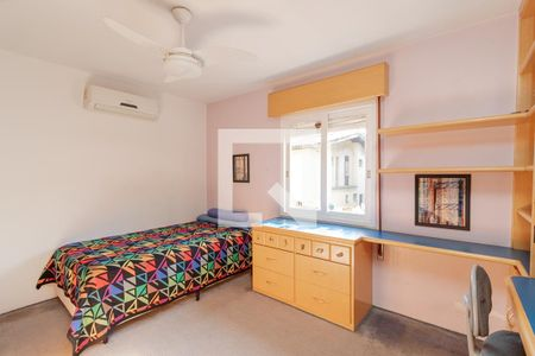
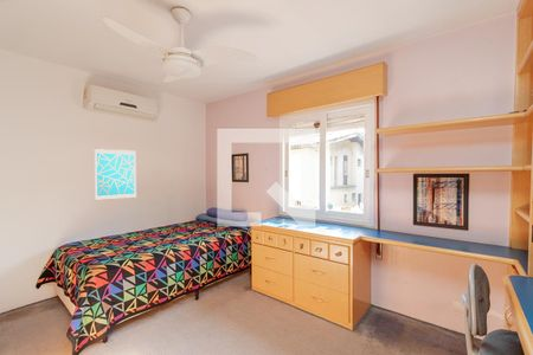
+ wall art (116, 174)
